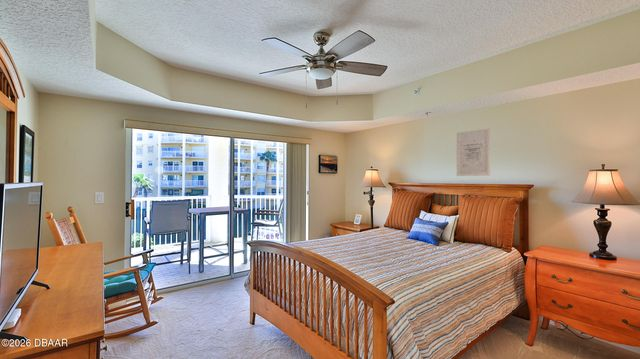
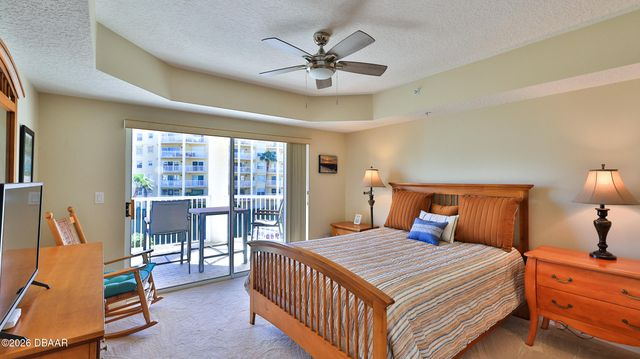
- wall art (472, 153)
